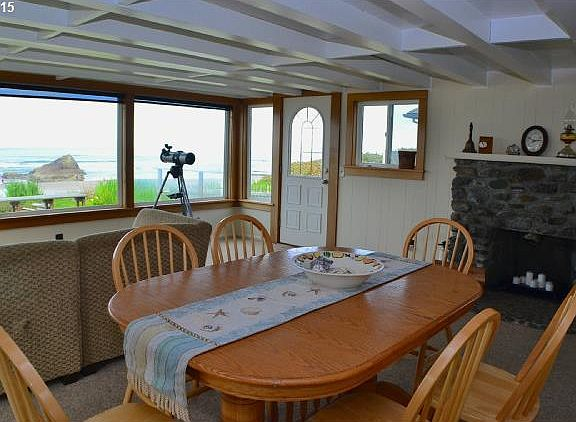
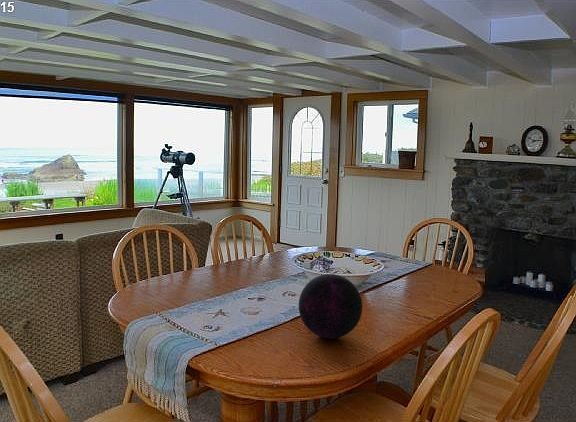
+ decorative orb (330, 305)
